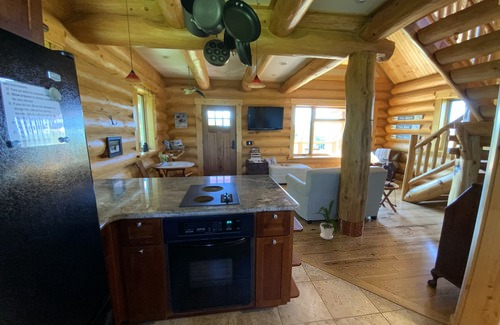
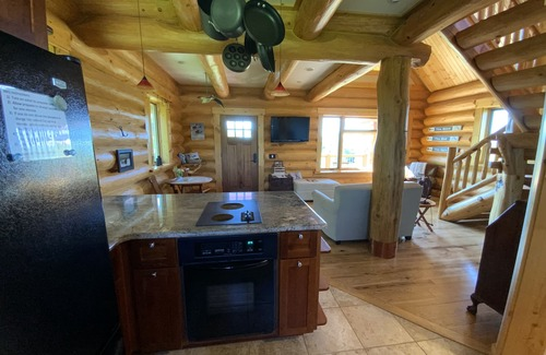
- house plant (327, 219)
